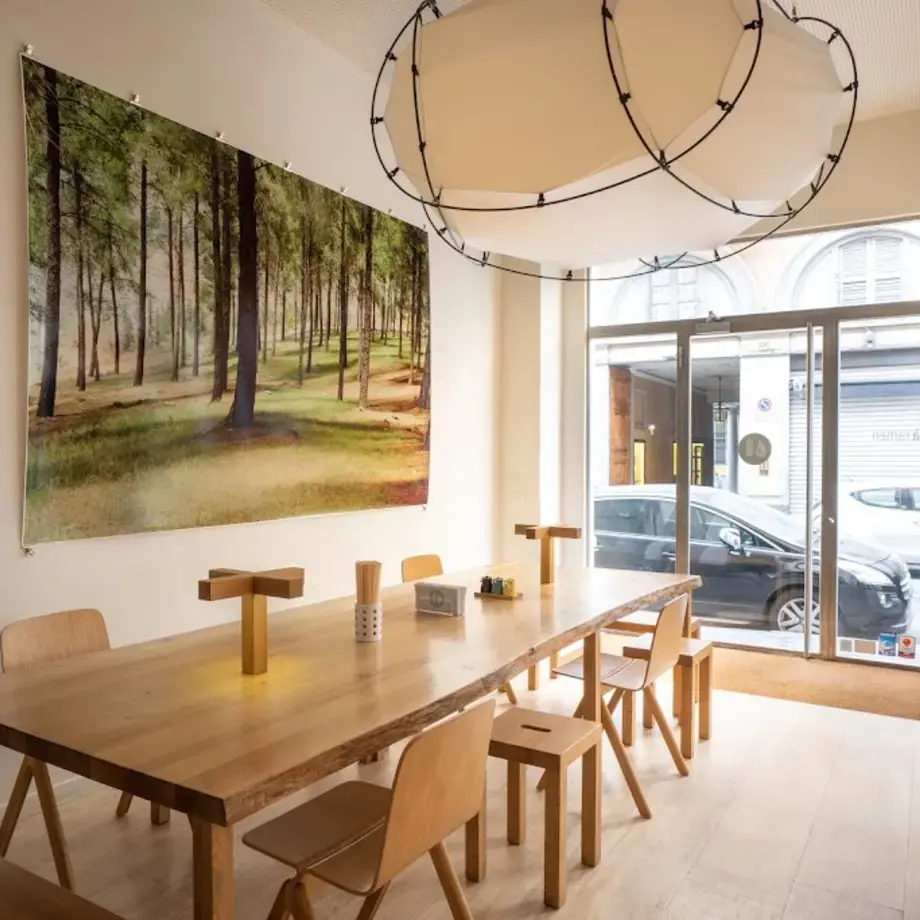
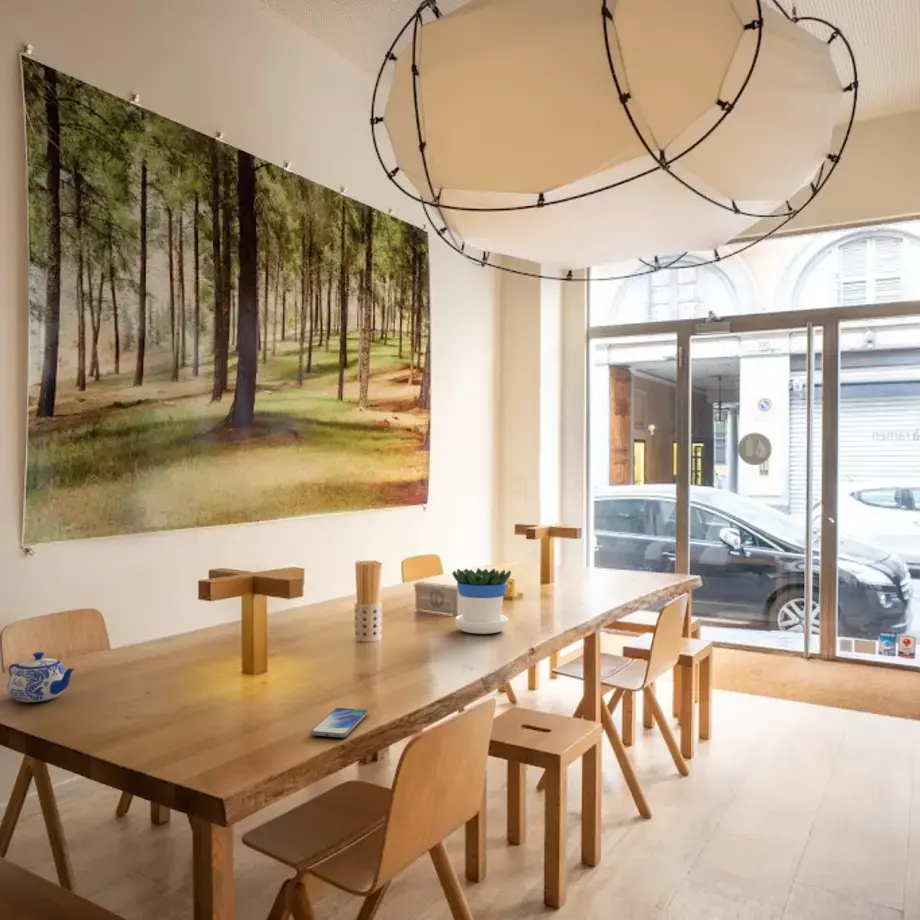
+ flowerpot (481, 600)
+ smartphone (340, 722)
+ teapot (41, 675)
